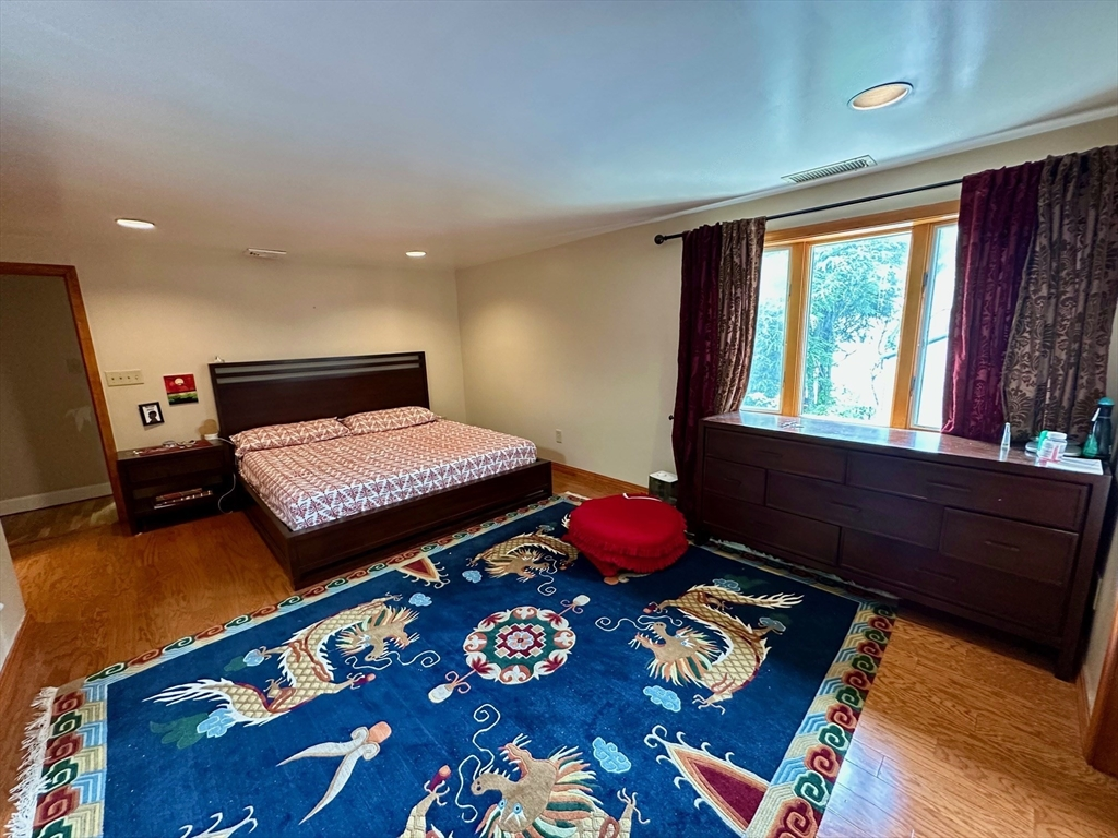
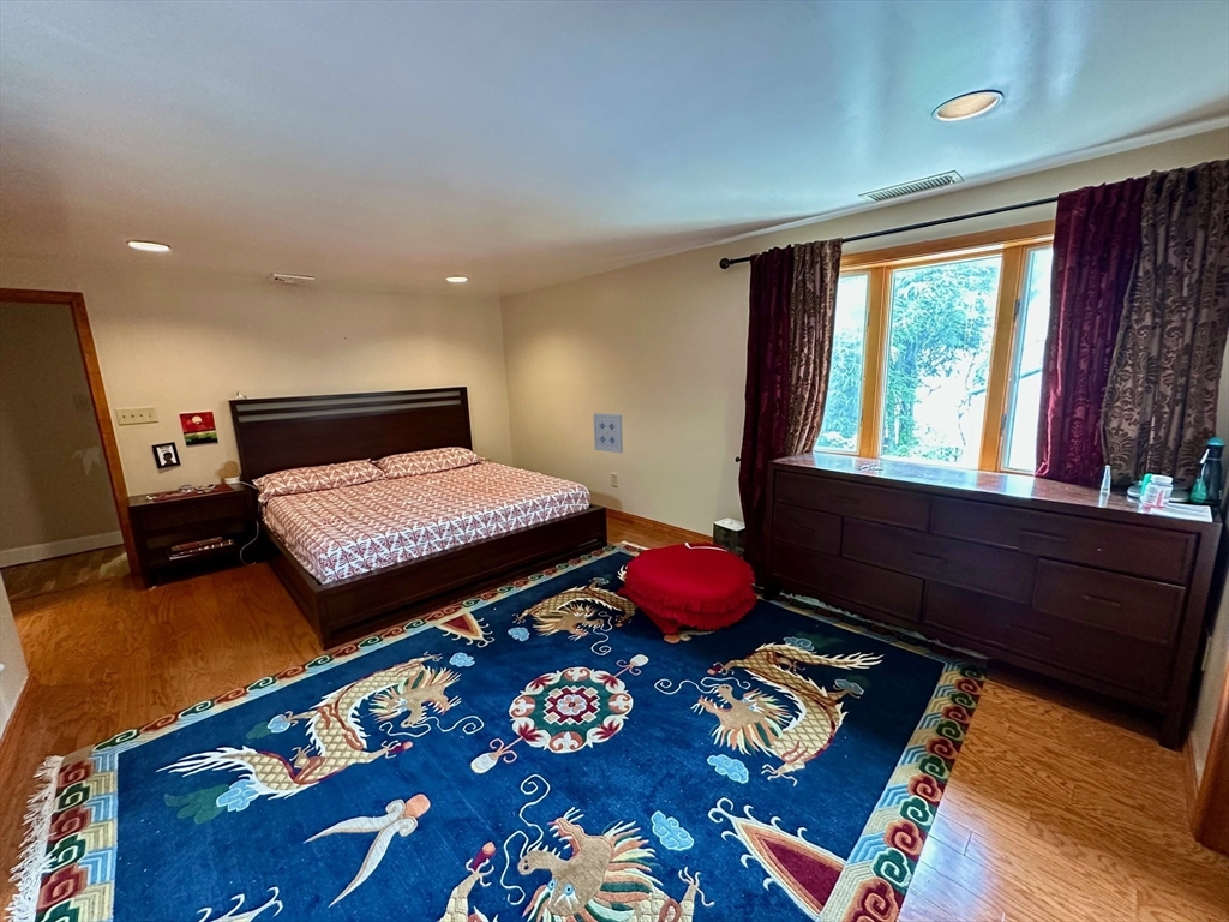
+ wall art (607, 432)
